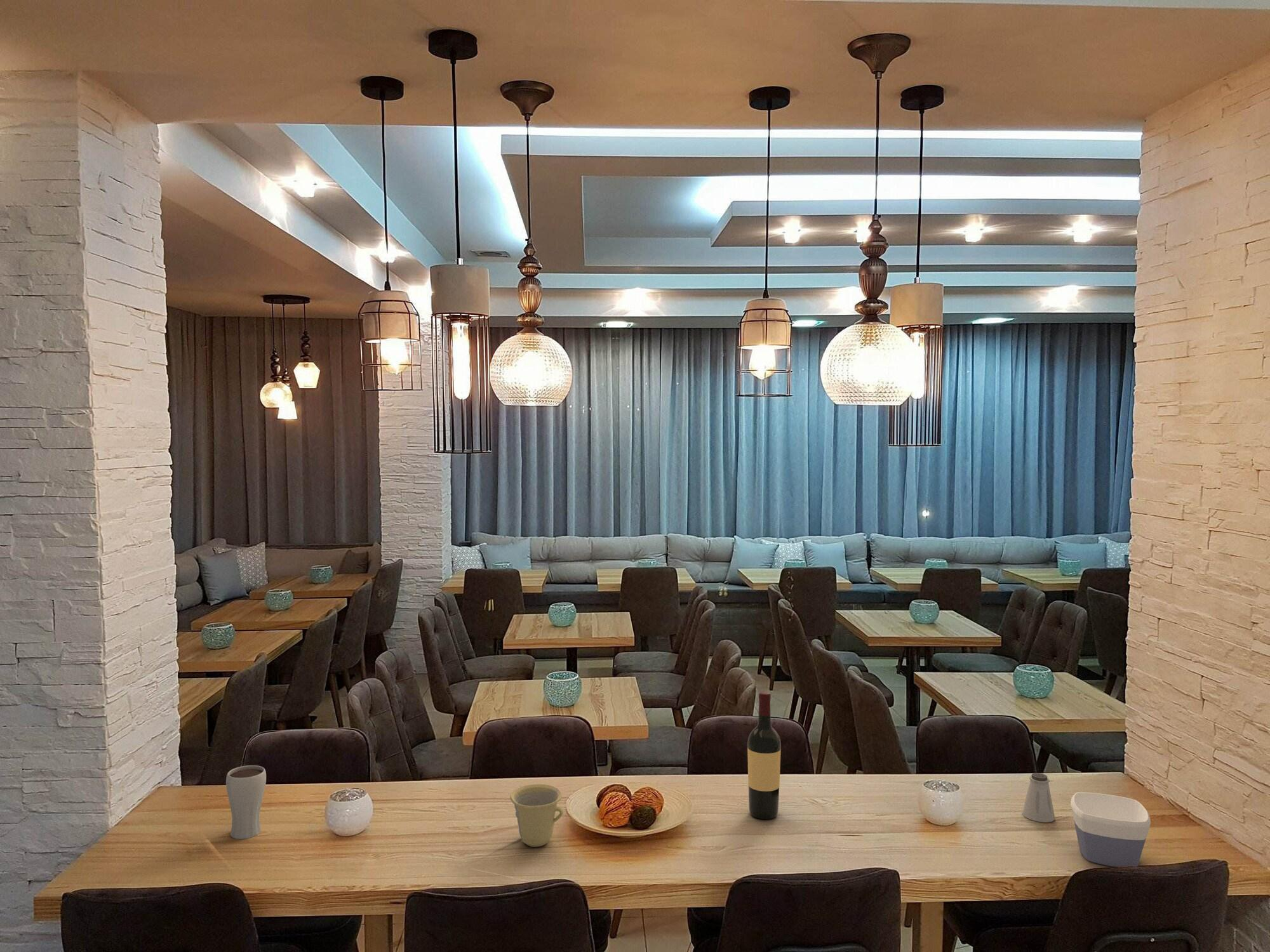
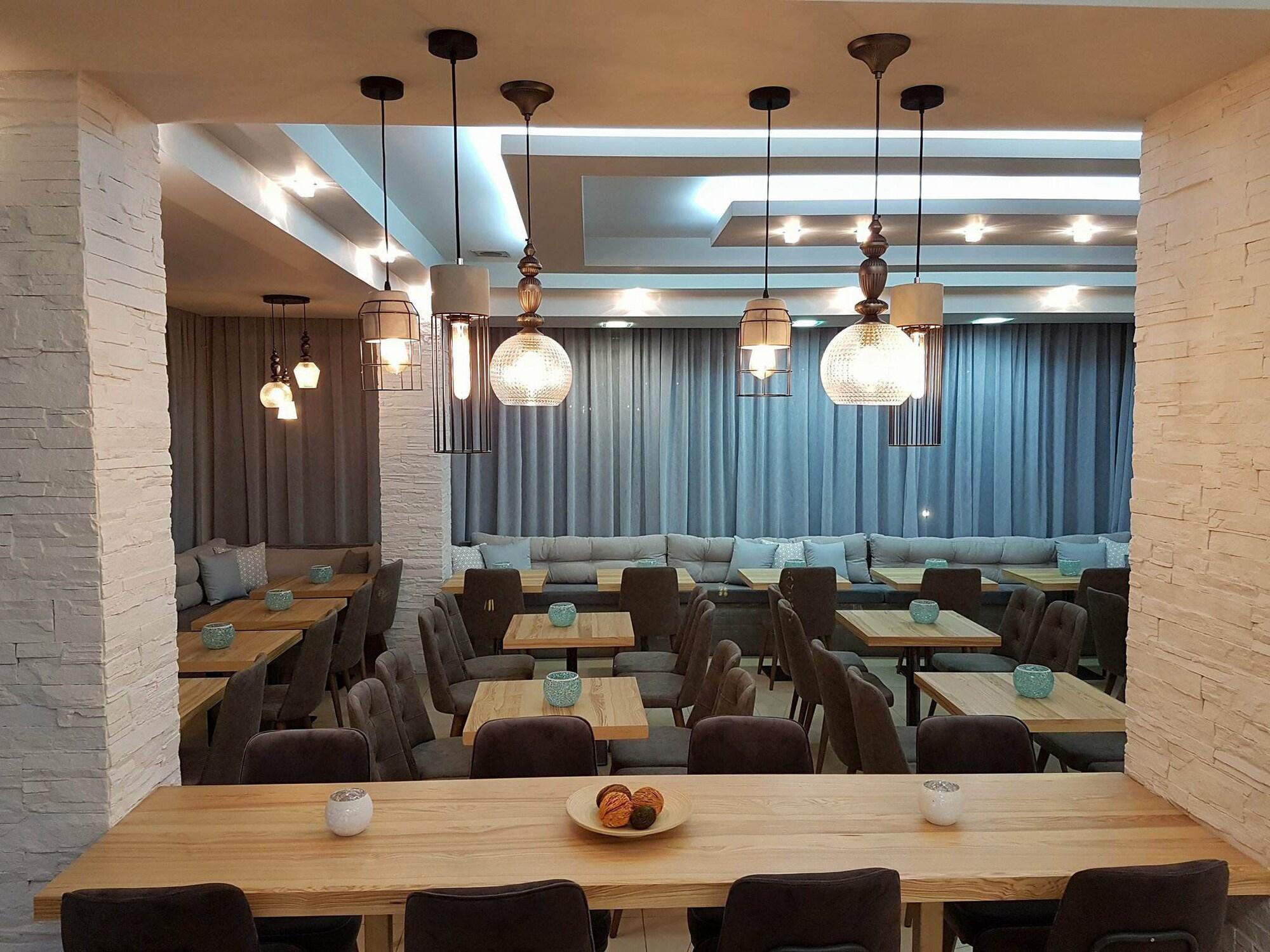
- drinking glass (246, 802)
- bowl (1109, 831)
- cup (536, 818)
- wine bottle (764, 753)
- saltshaker (1039, 795)
